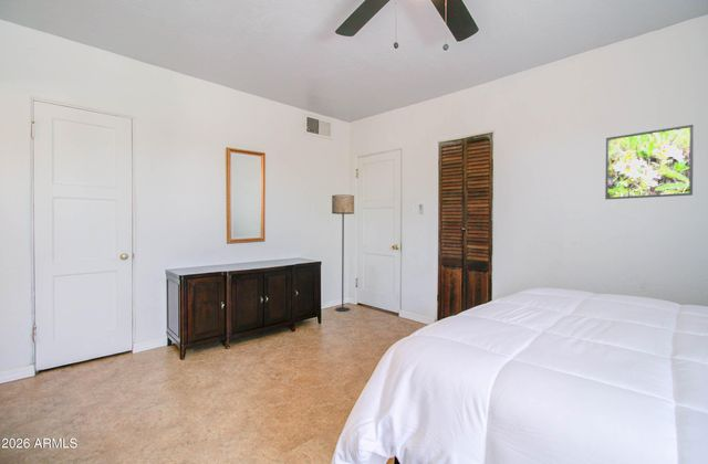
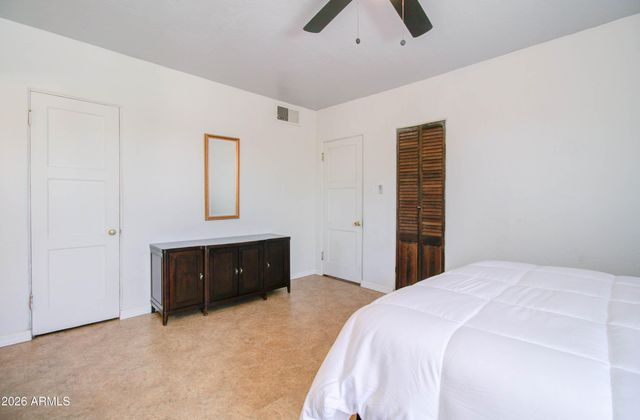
- floor lamp (342, 252)
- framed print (646, 165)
